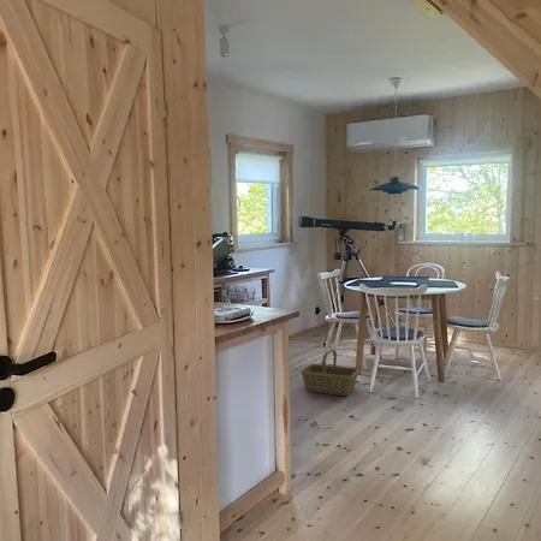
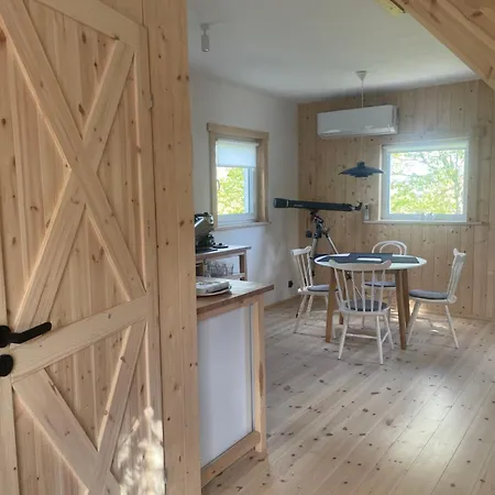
- basket (329, 370)
